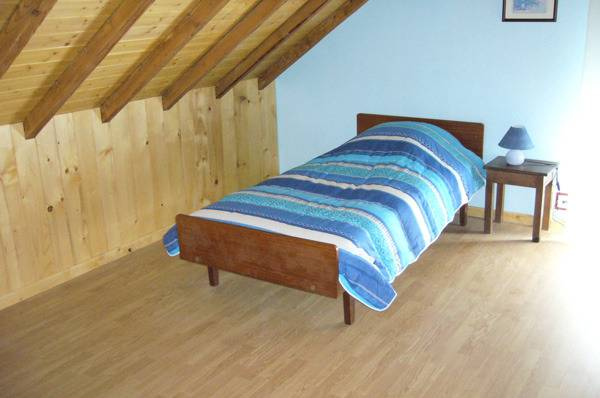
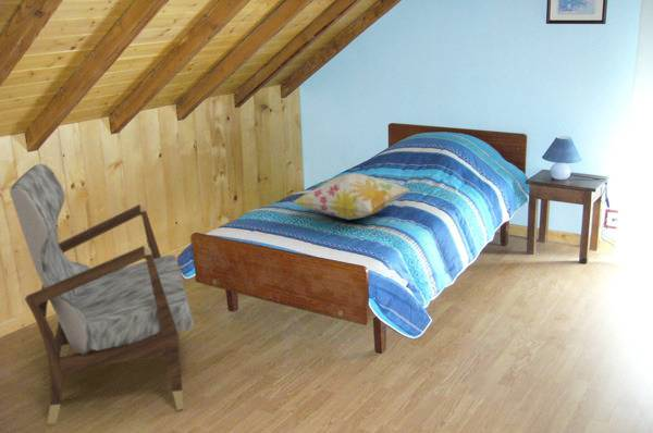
+ decorative pillow (352, 196)
+ armchair (109, 277)
